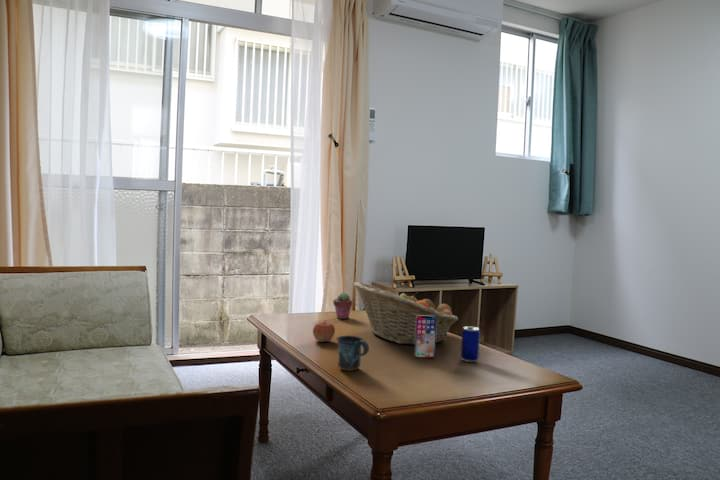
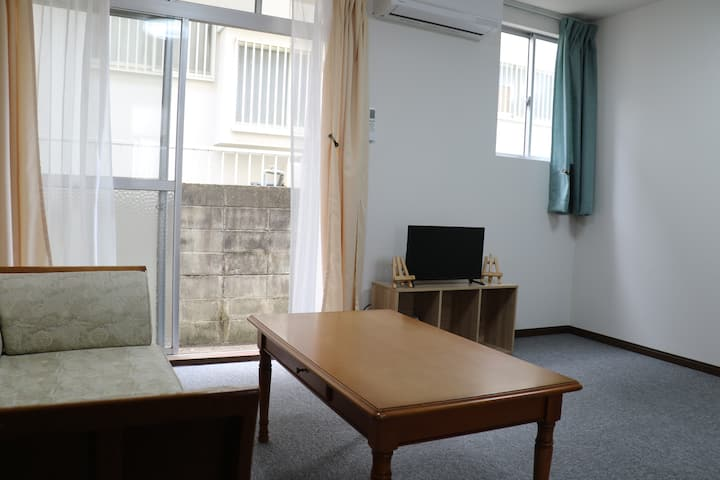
- fruit basket (403, 310)
- smartphone (425, 336)
- apple (323, 330)
- beer can (470, 343)
- potted succulent (342, 304)
- mug (351, 354)
